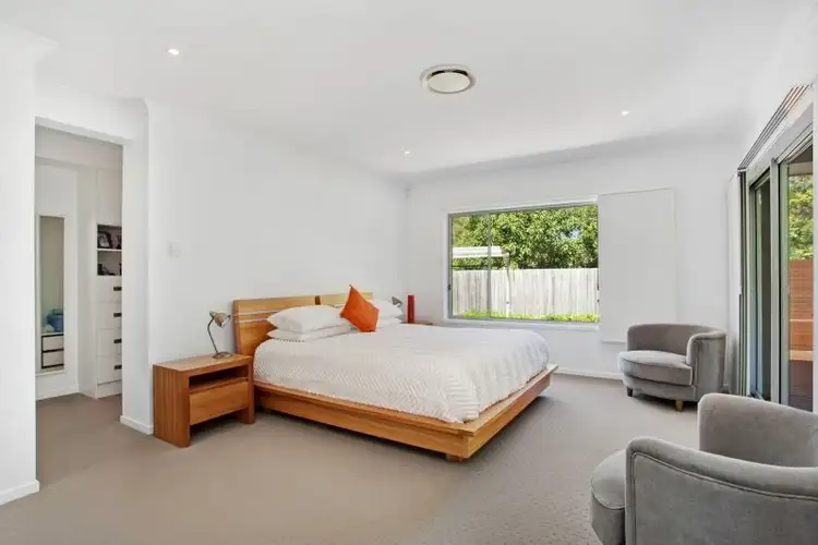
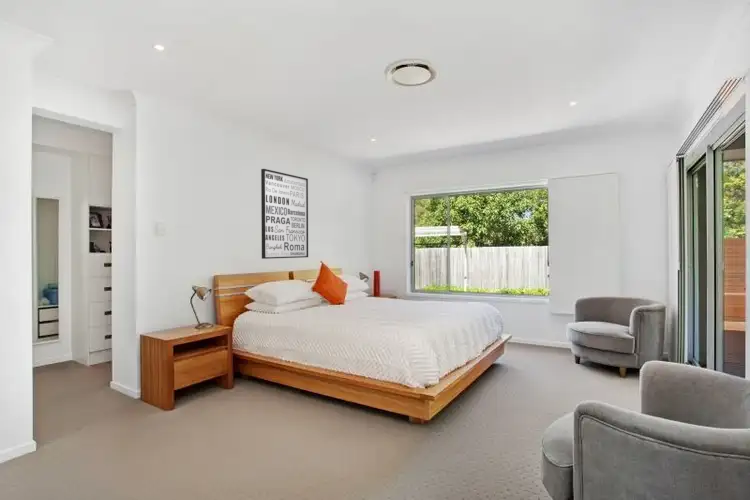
+ wall art (286, 216)
